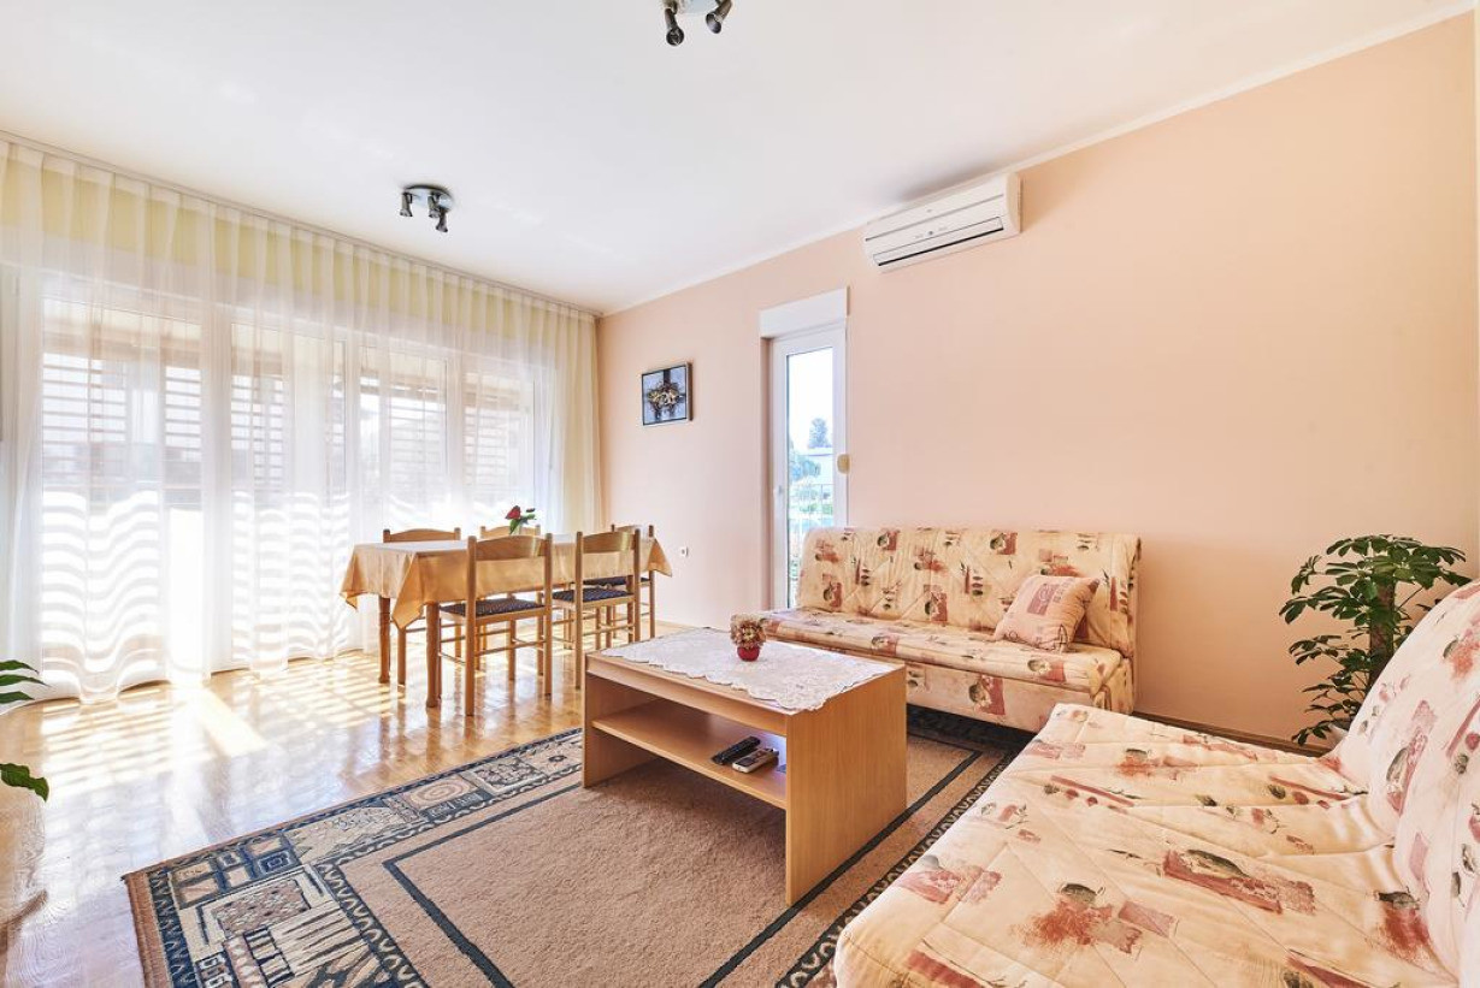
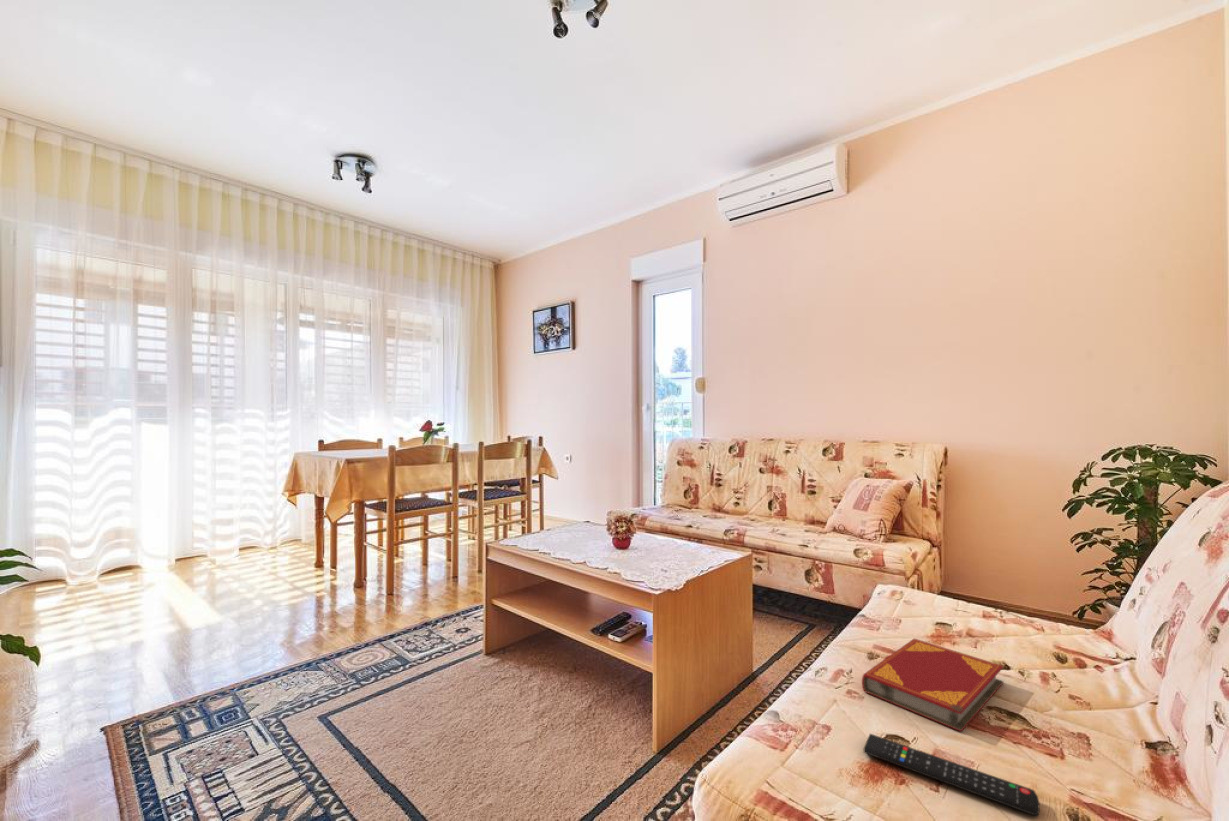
+ hardback book (933, 678)
+ remote control (945, 772)
